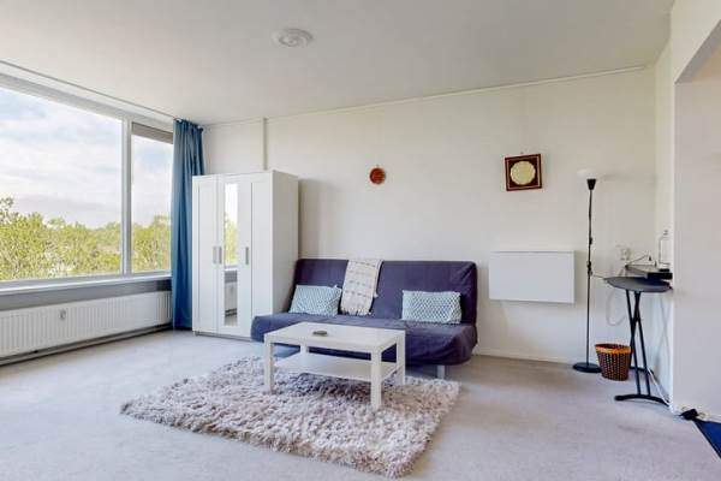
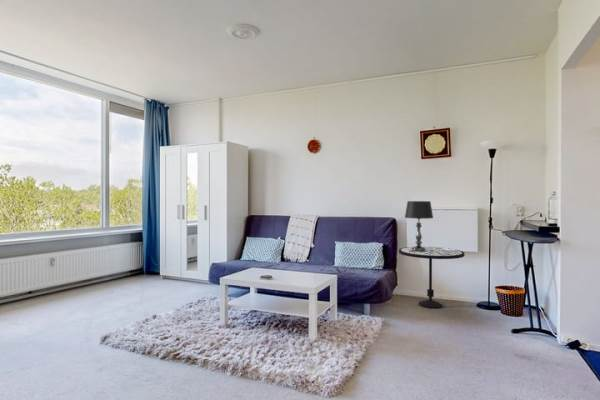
+ table lamp (418, 225)
+ side table (430, 278)
